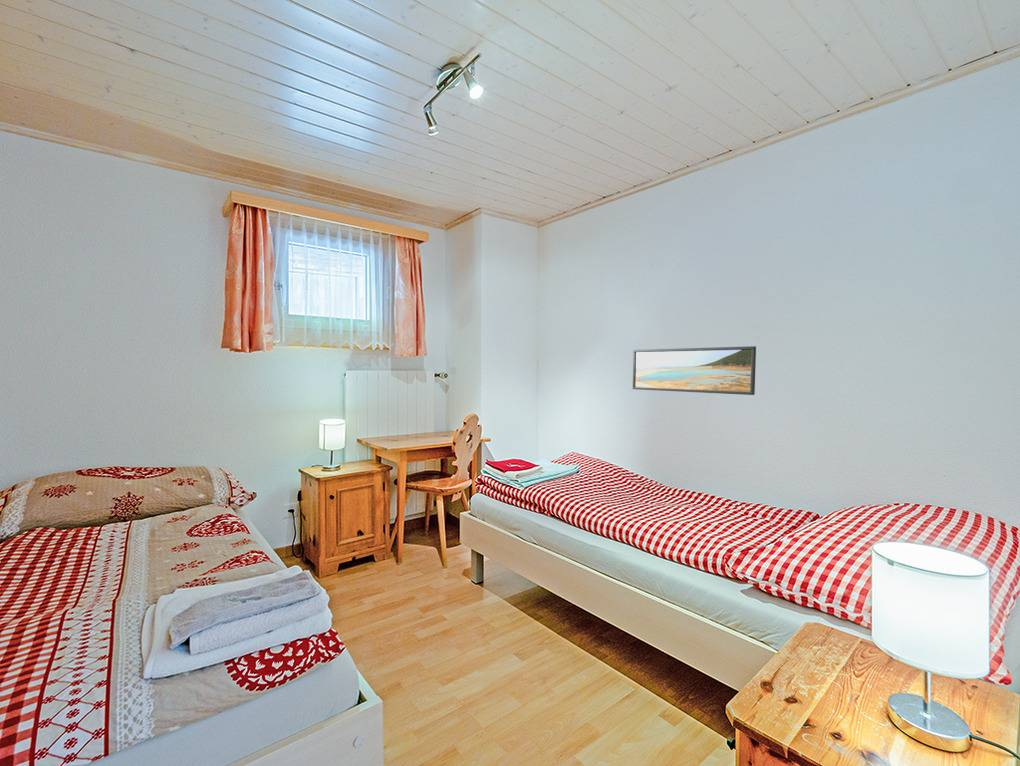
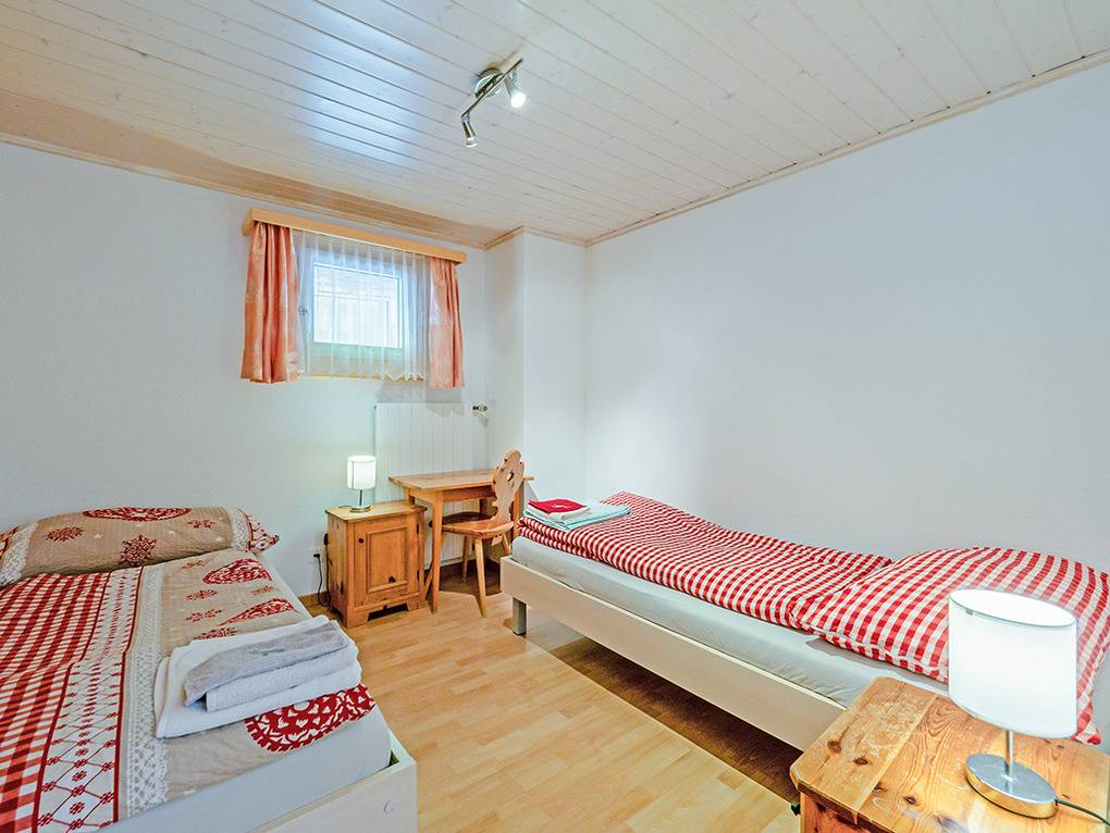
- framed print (687, 370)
